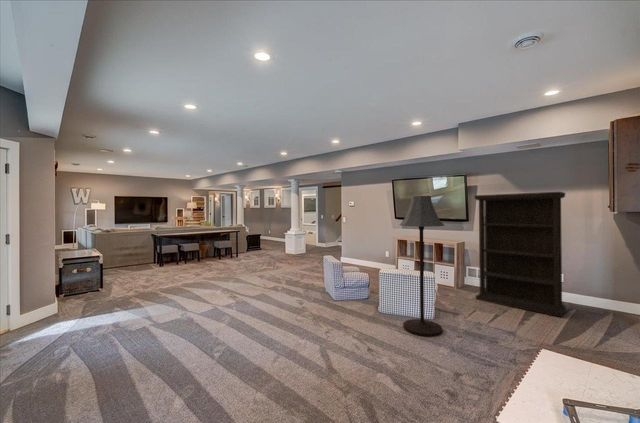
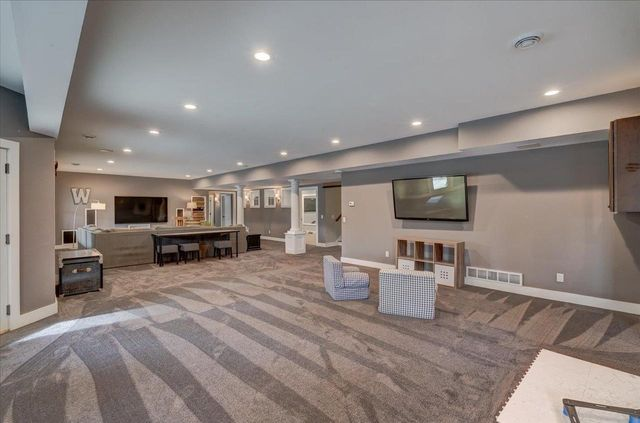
- floor lamp (421, 262)
- bookcase (517, 249)
